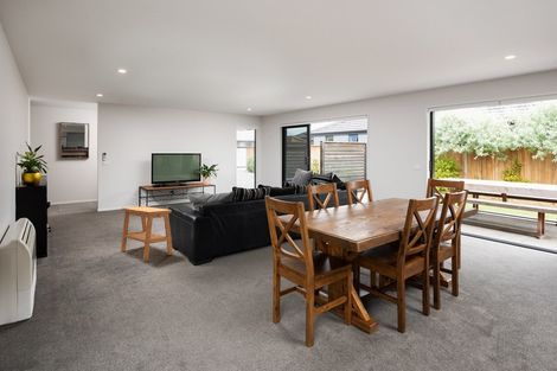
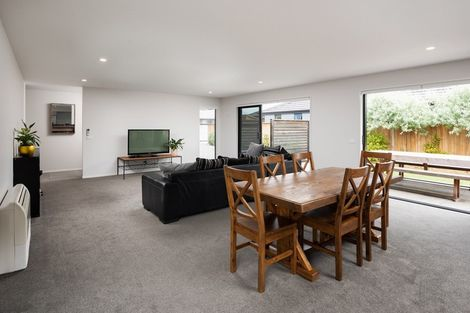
- side table (146, 230)
